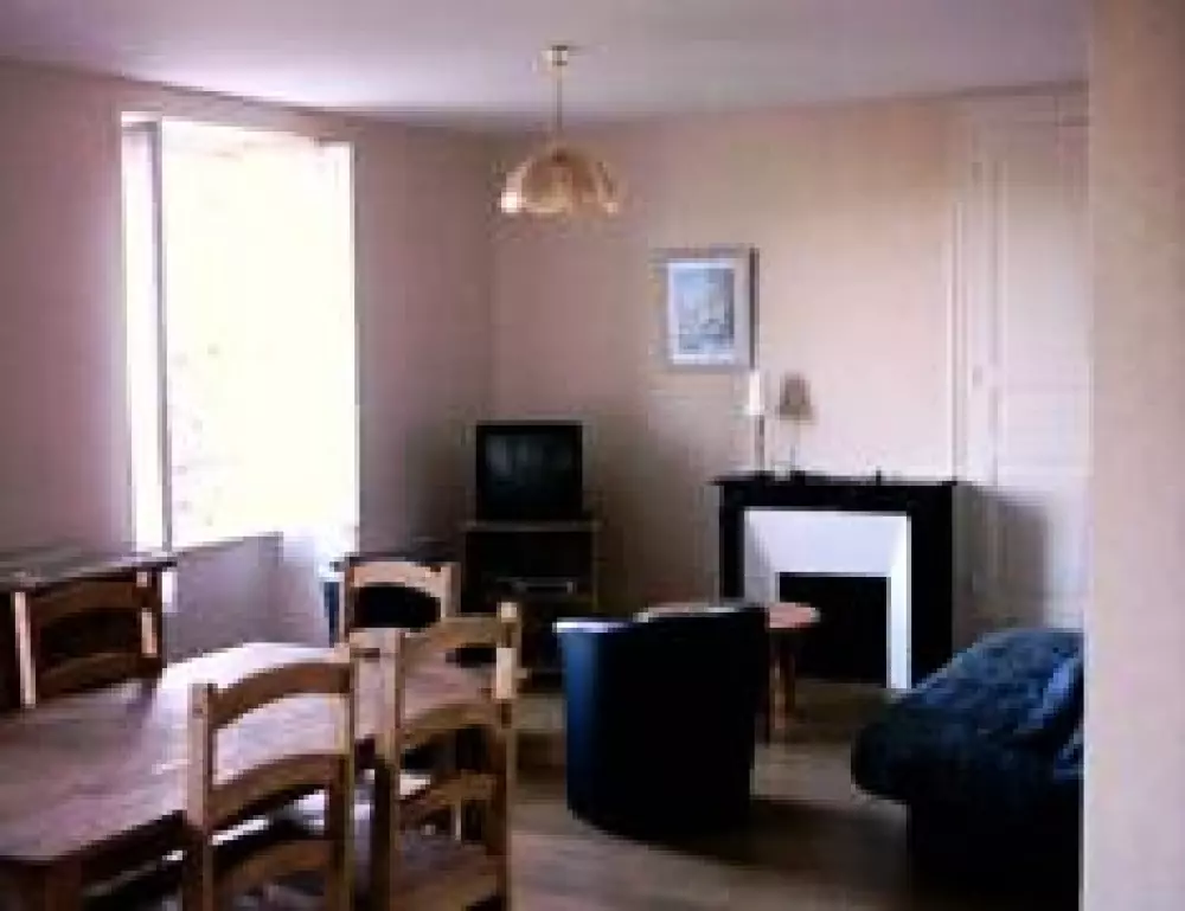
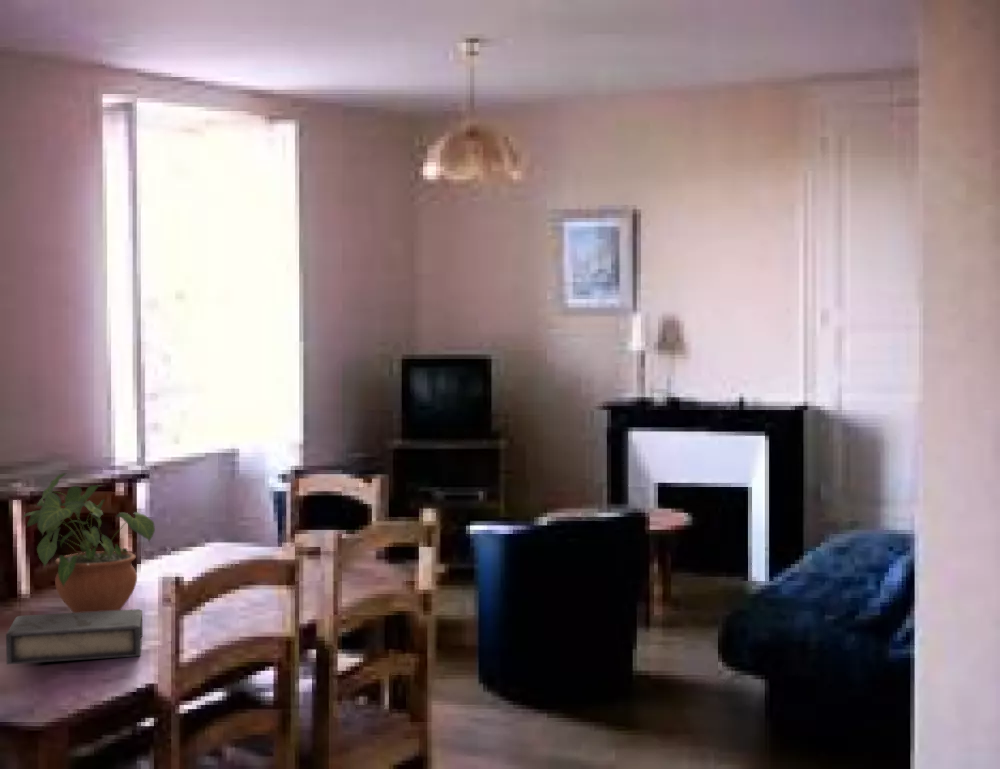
+ book (77, 635)
+ potted plant (80, 543)
